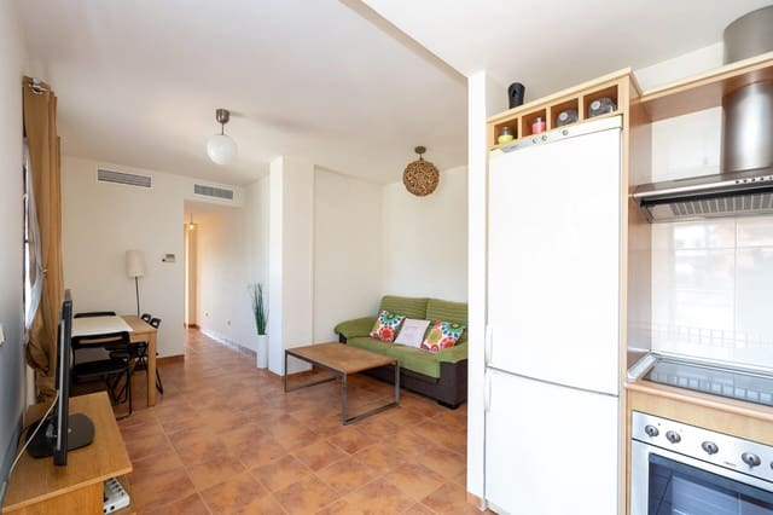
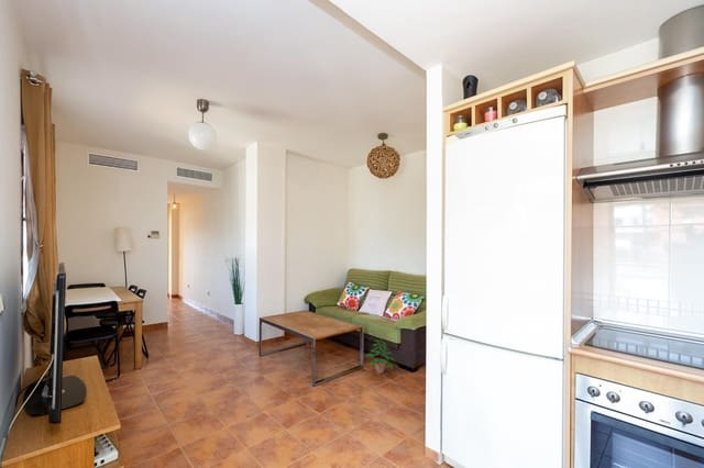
+ potted plant (380, 358)
